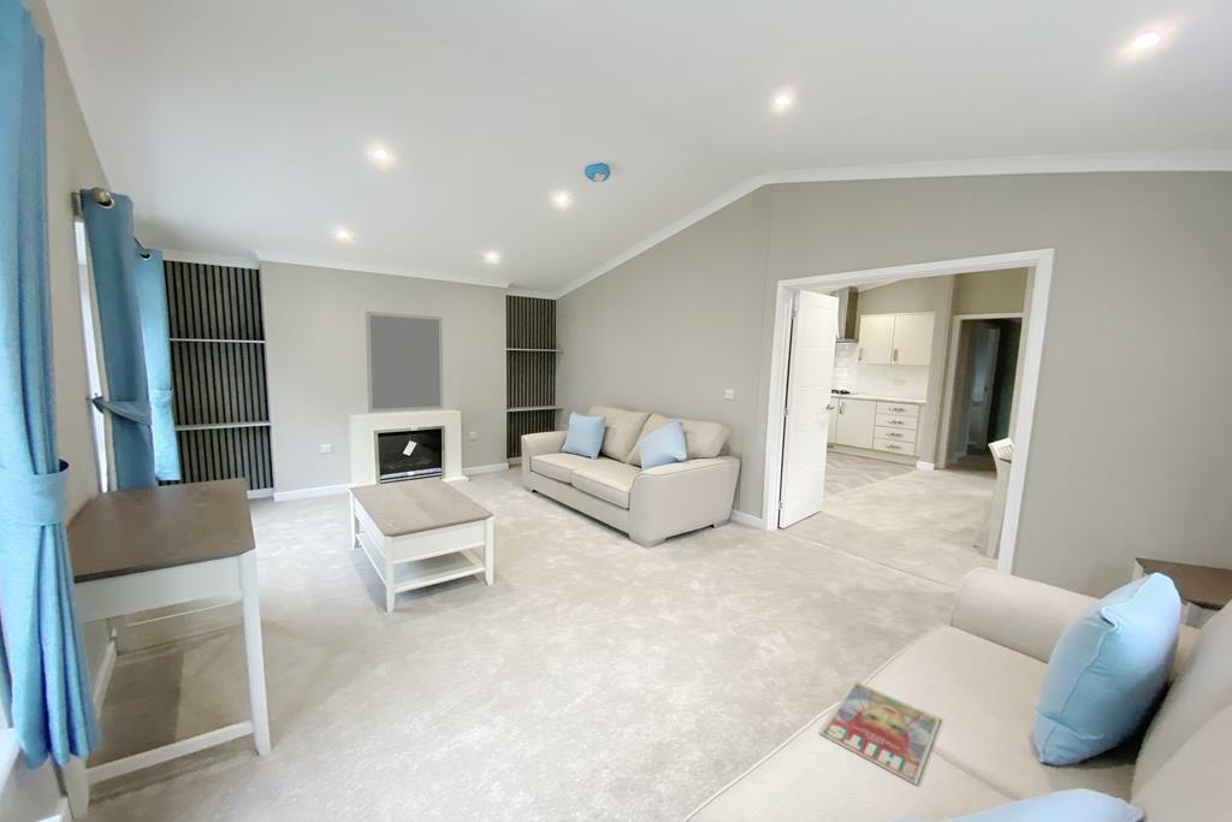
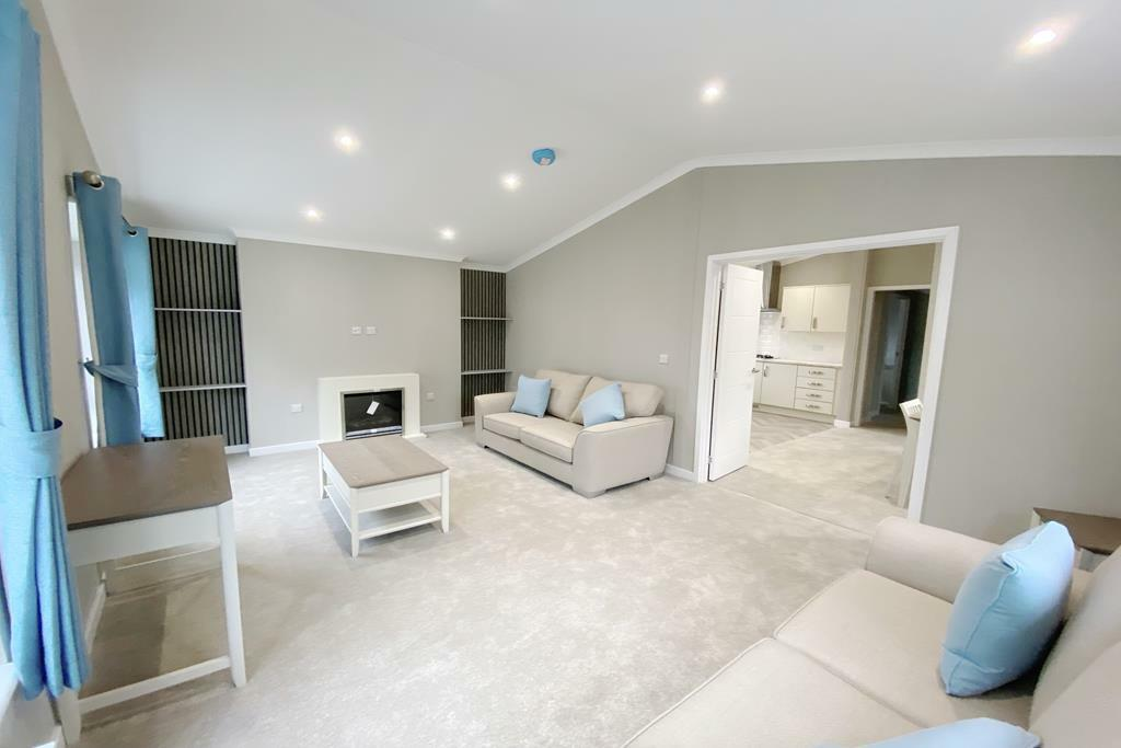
- home mirror (405, 362)
- magazine (881, 725)
